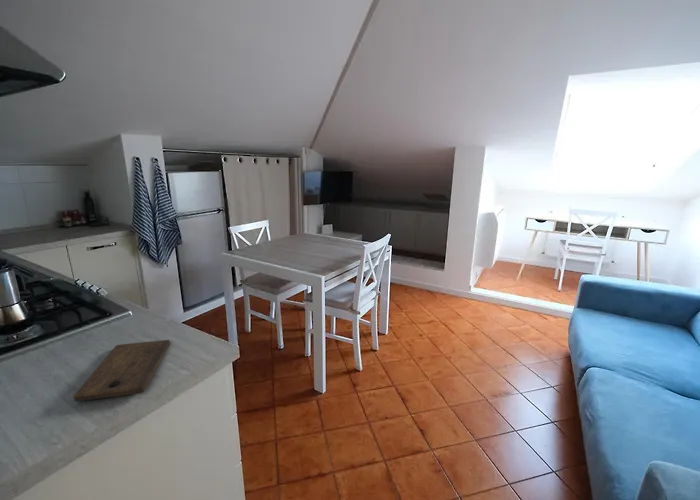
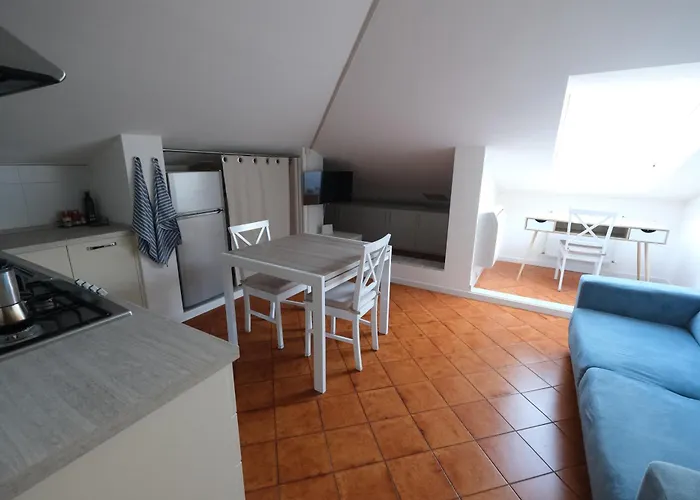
- cutting board (128, 366)
